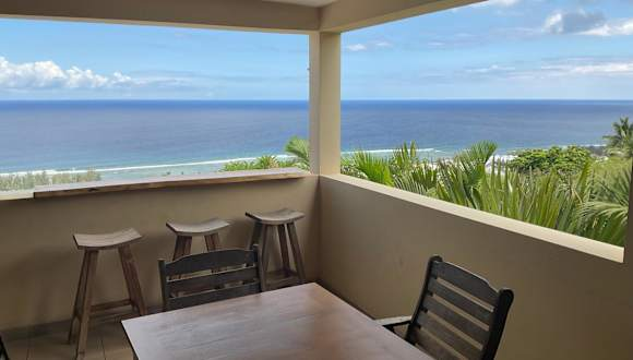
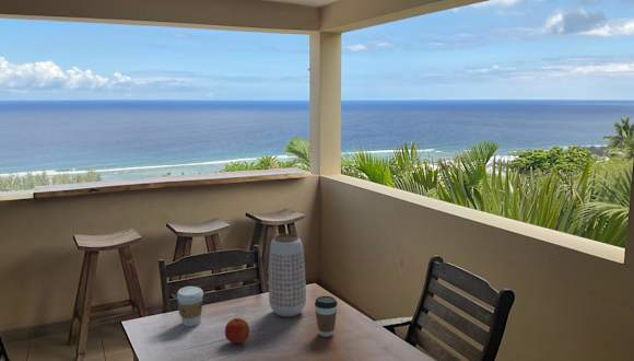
+ apple (237, 330)
+ planter (286, 275)
+ coffee cup (326, 316)
+ coffee cup (190, 305)
